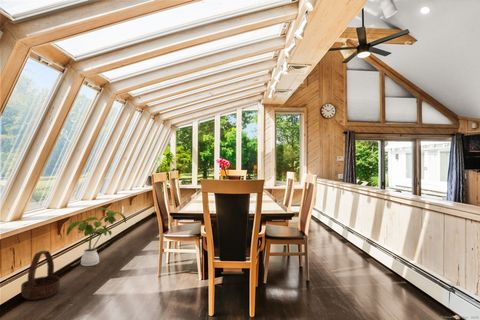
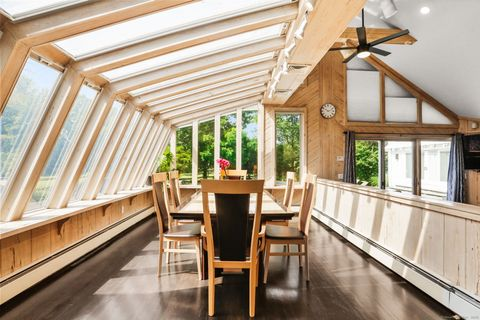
- house plant (100, 235)
- basket (41, 277)
